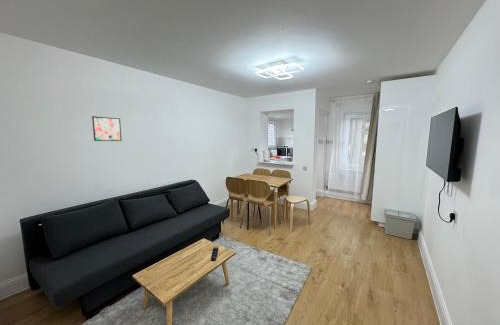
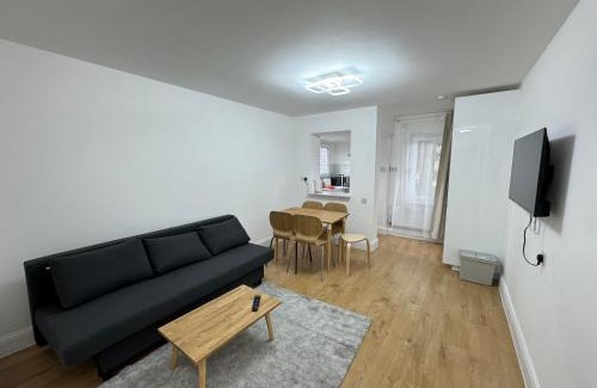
- wall art (107, 129)
